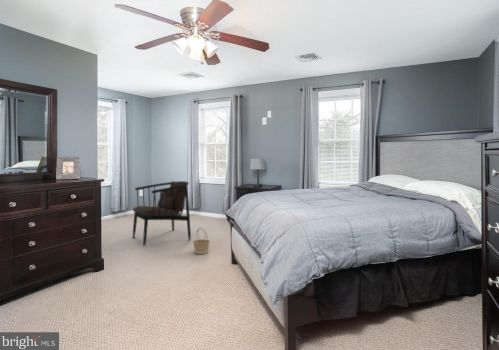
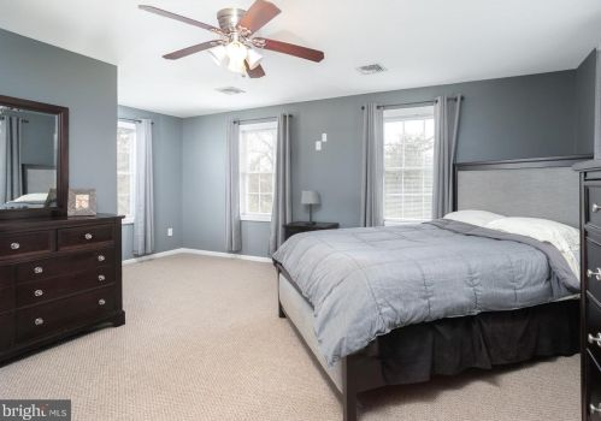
- basket (201, 240)
- armchair (162, 210)
